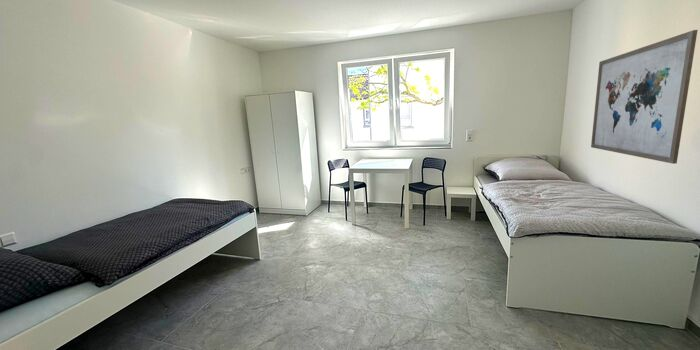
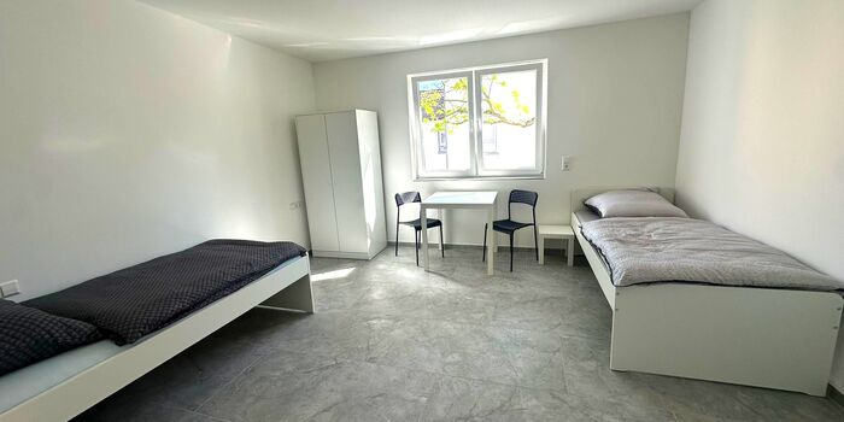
- wall art (630, 103)
